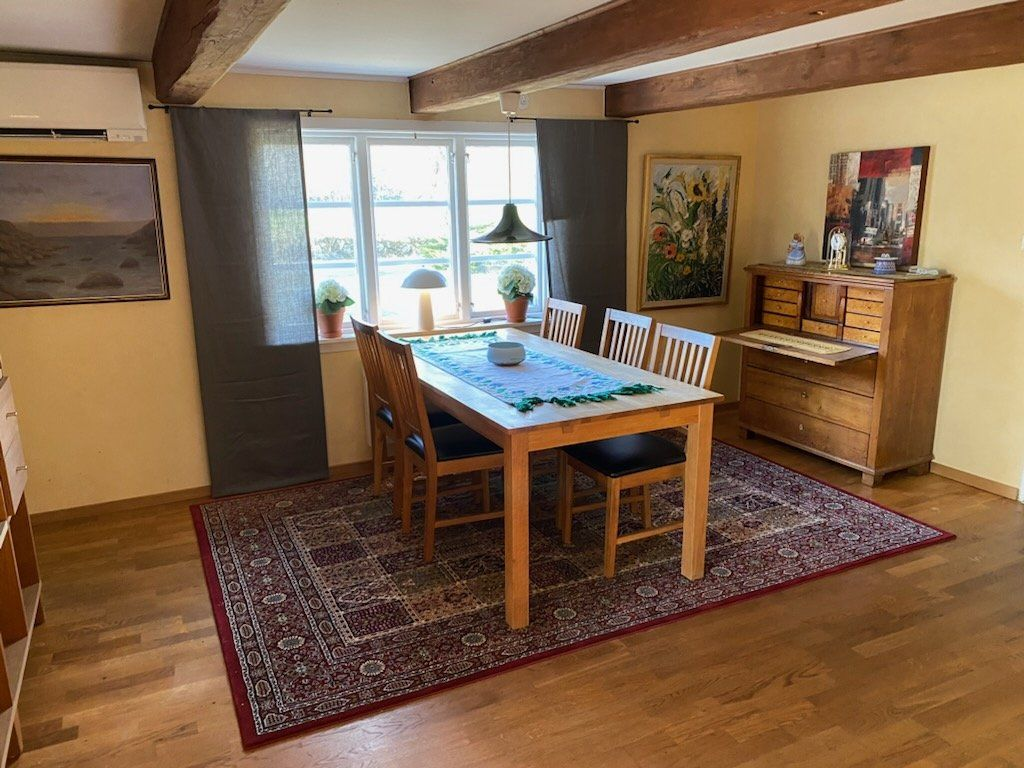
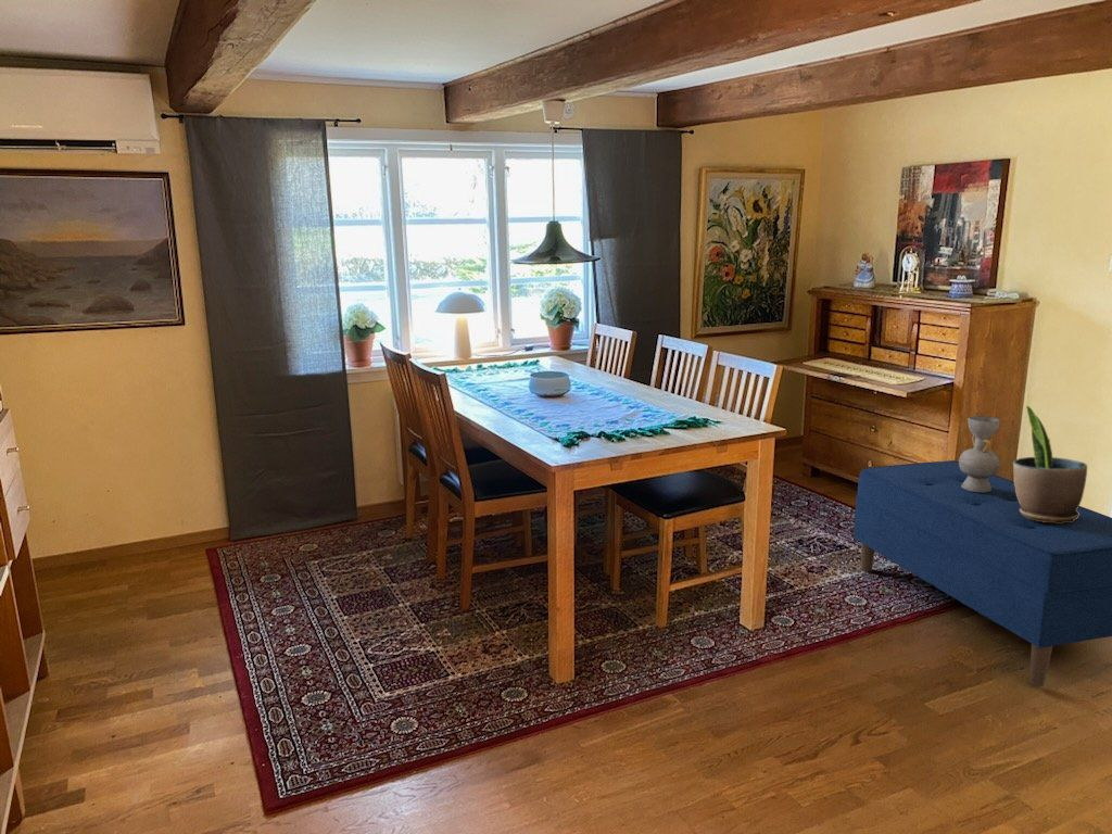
+ bench (987, 557)
+ potted plant (1053, 462)
+ decorative vase (980, 454)
